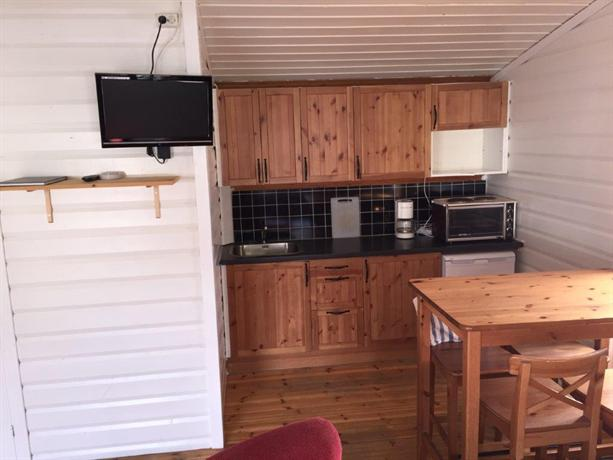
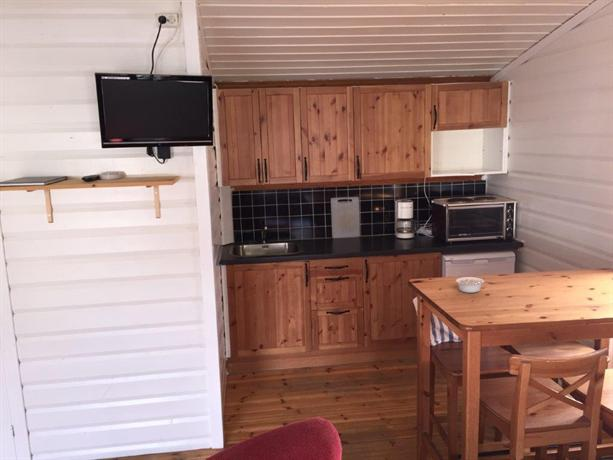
+ legume (470, 284)
